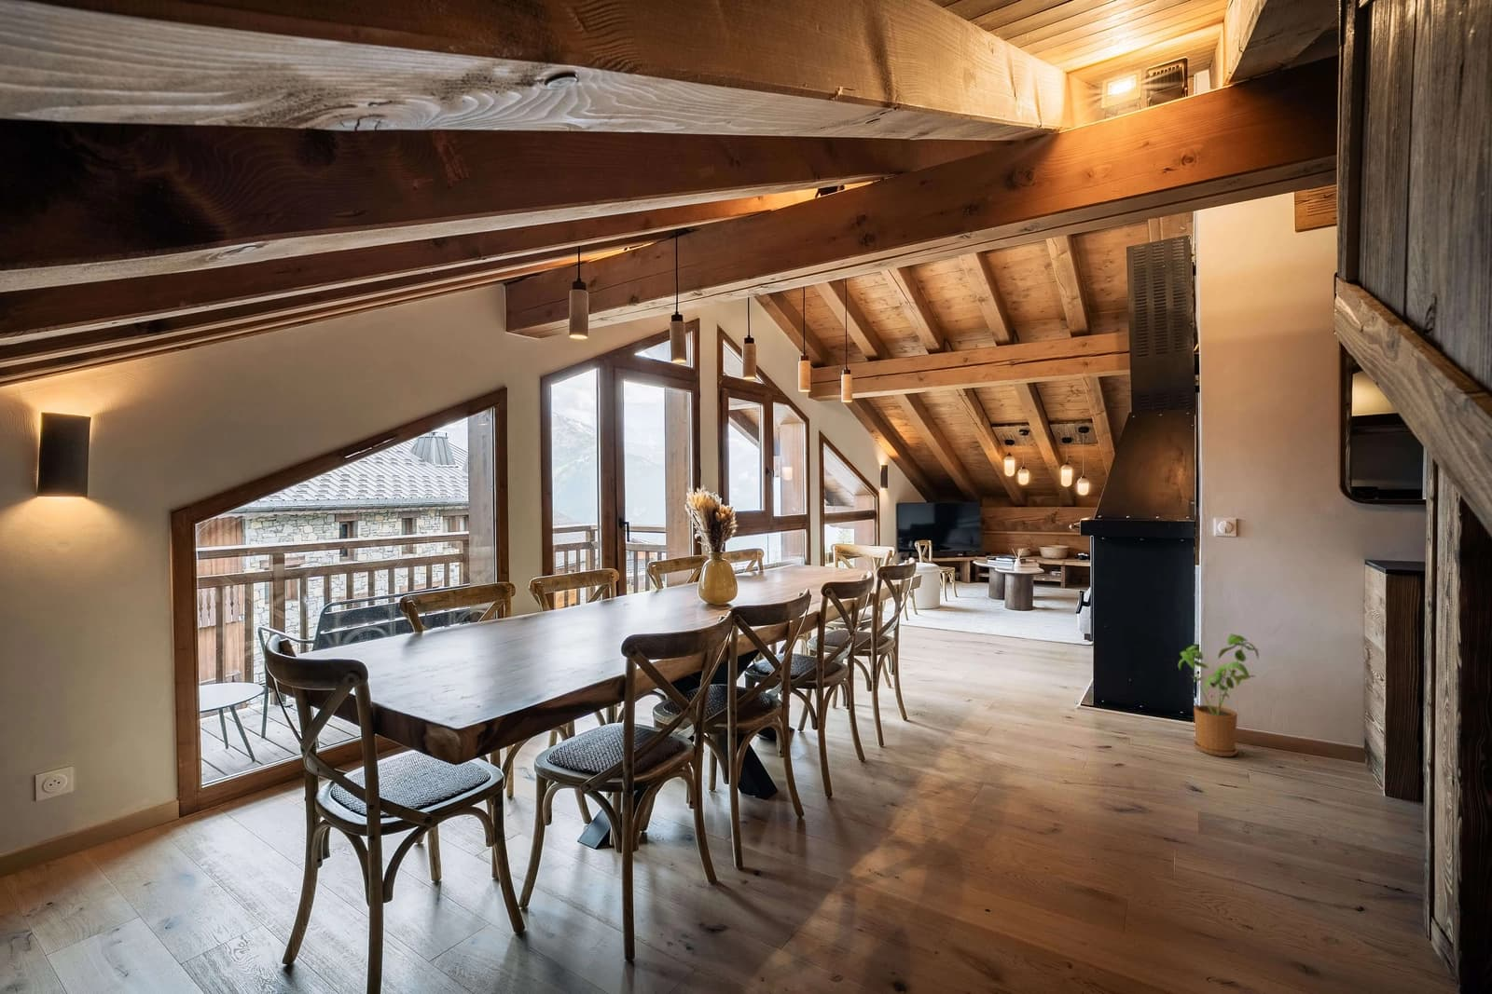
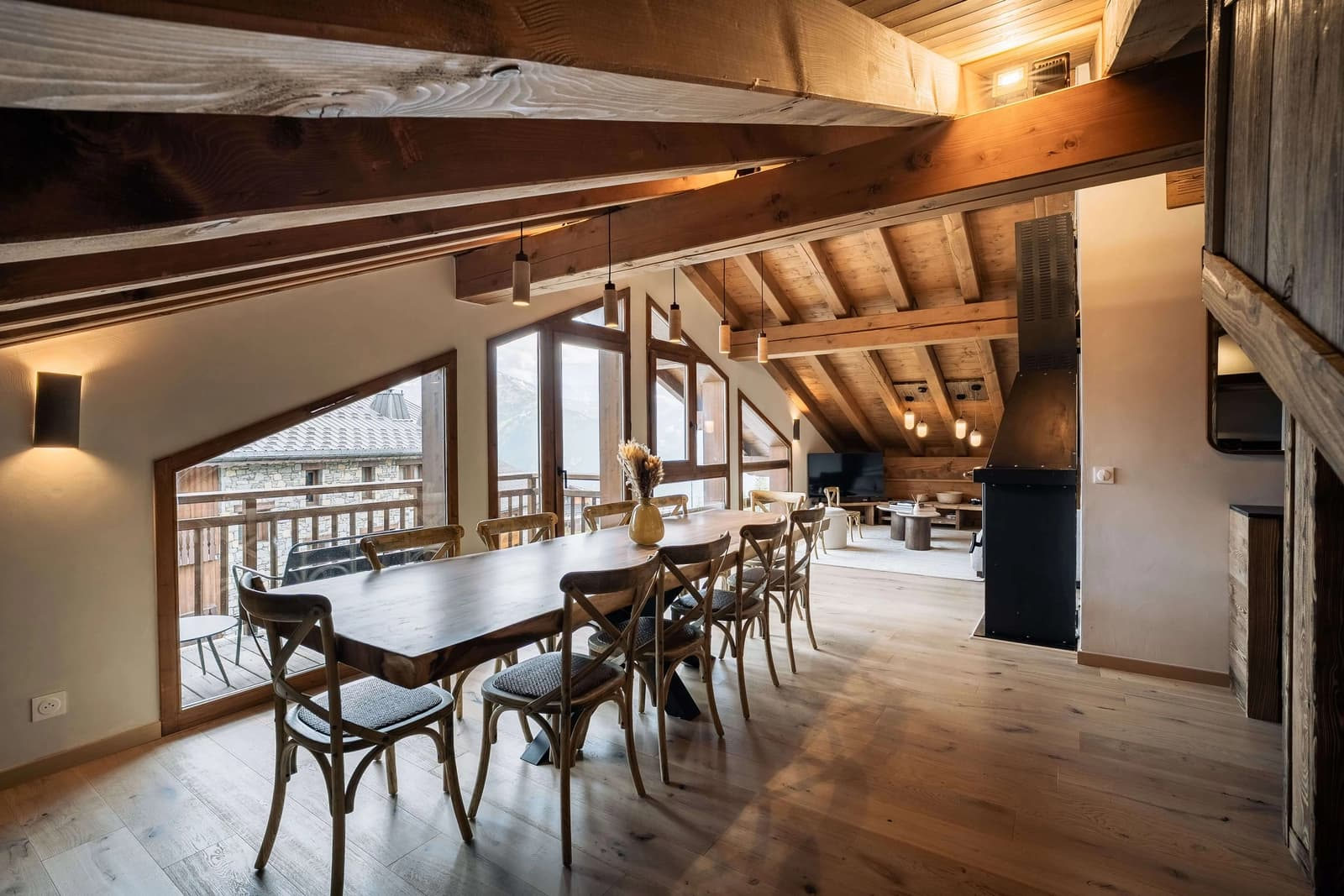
- house plant (1220, 693)
